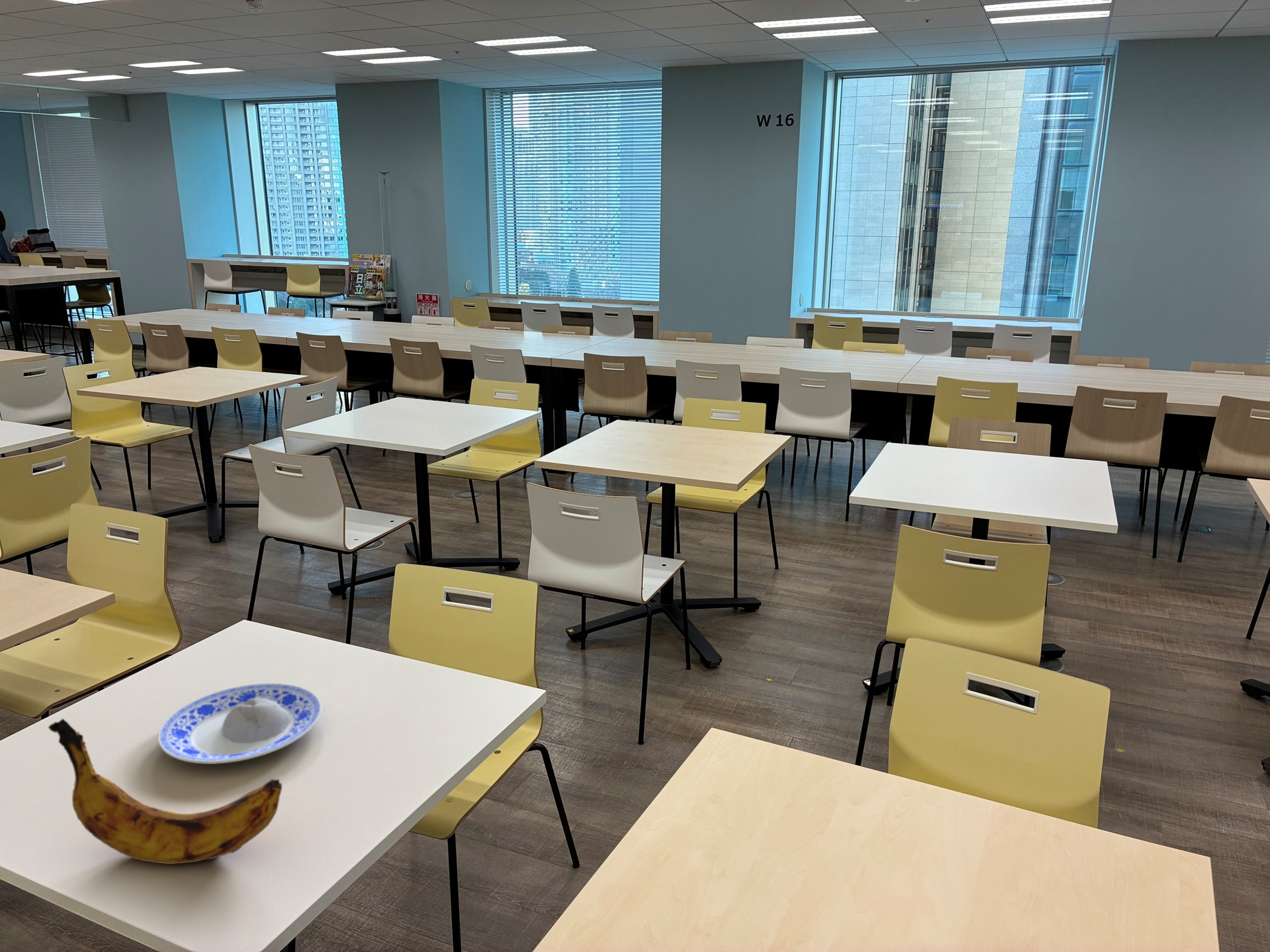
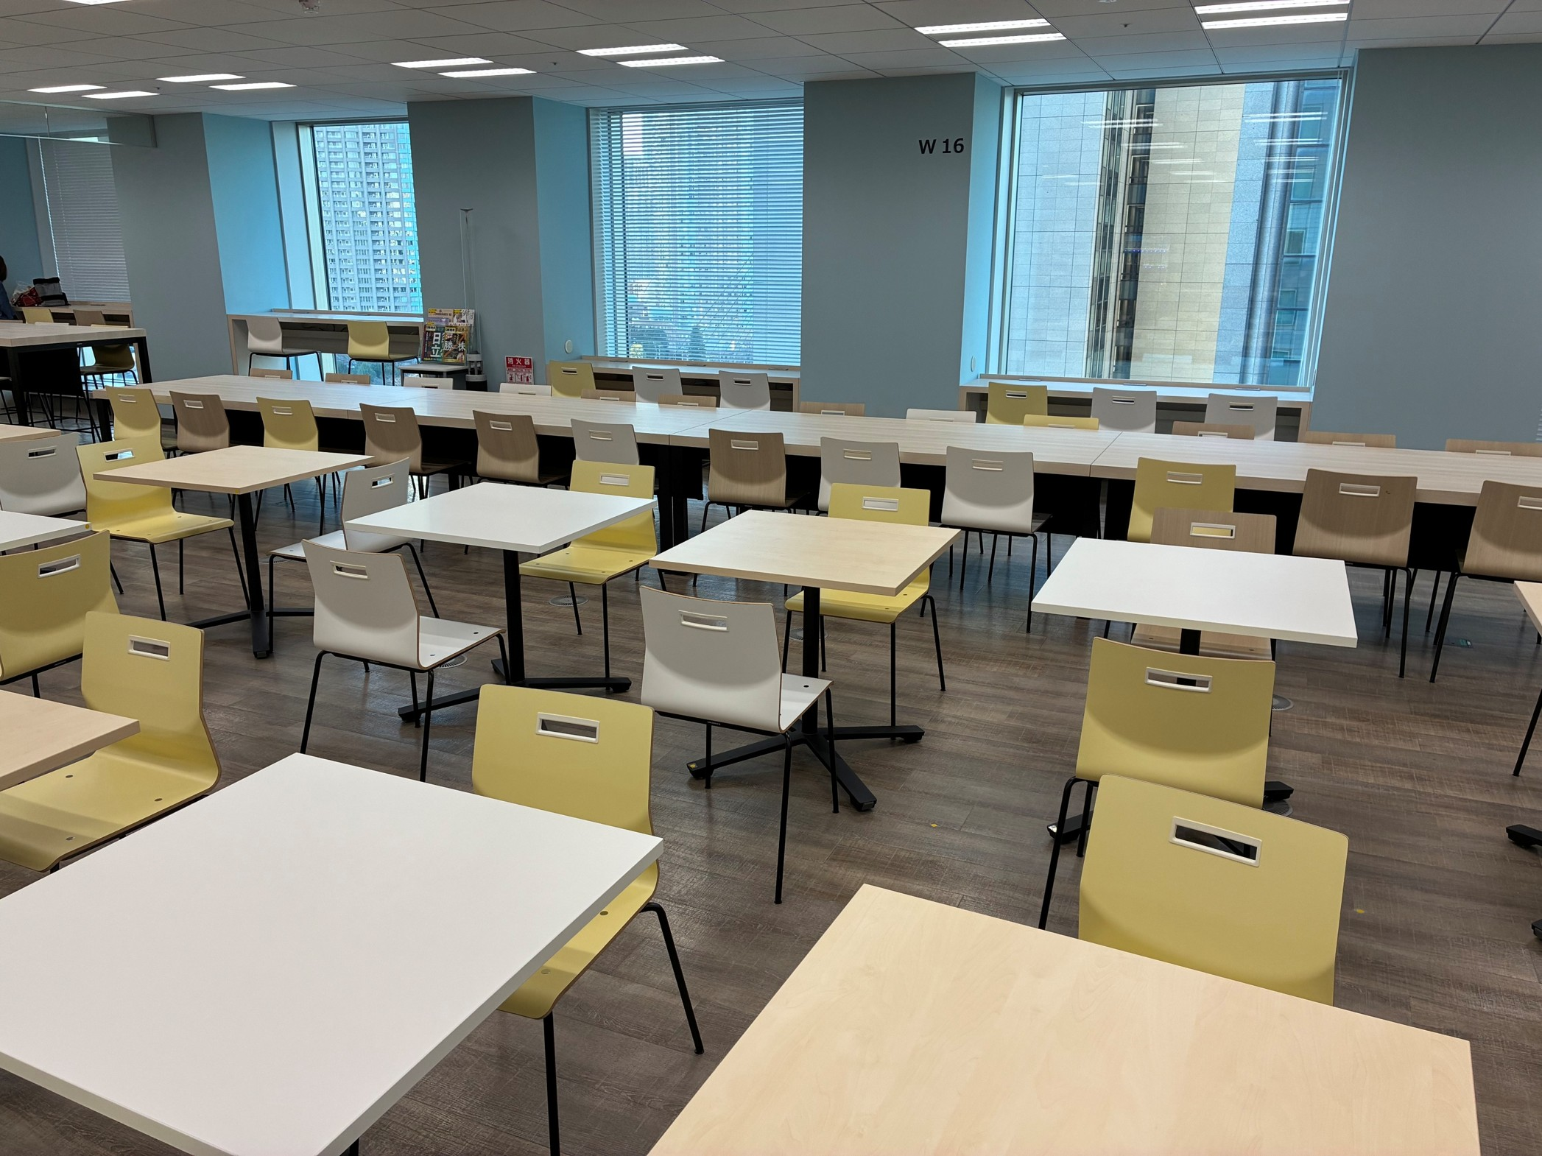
- plate (242, 719)
- banana (164, 810)
